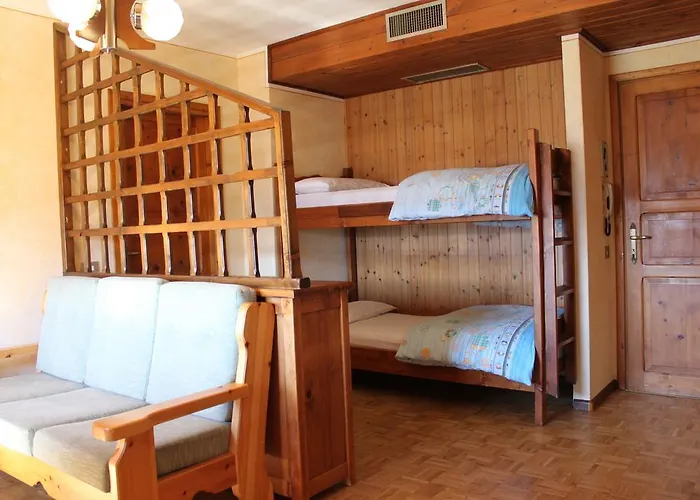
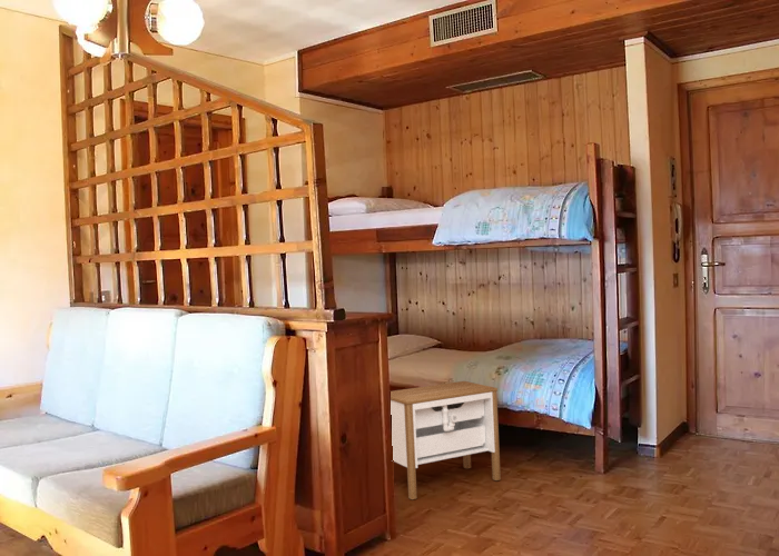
+ nightstand (438, 436)
